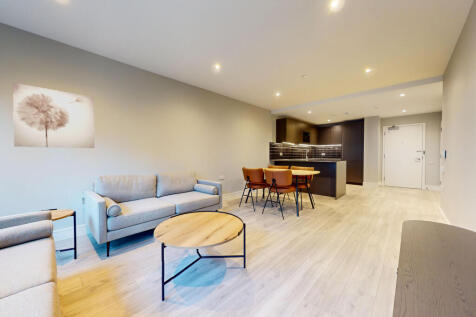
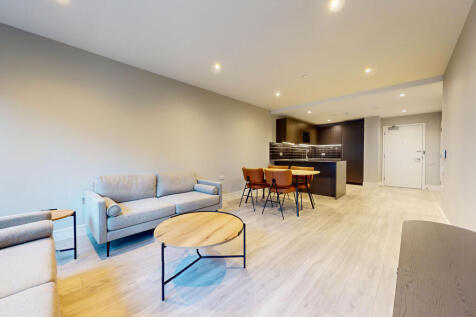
- wall art (58, 119)
